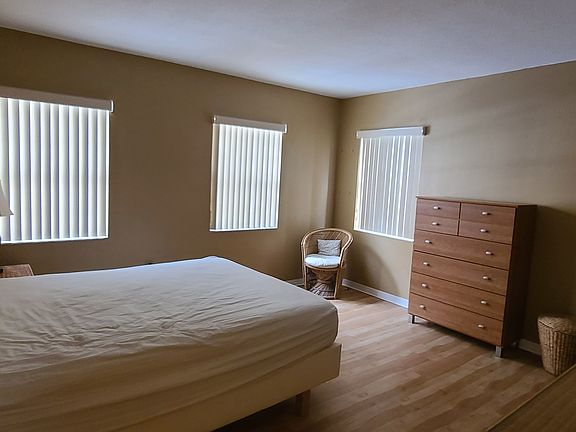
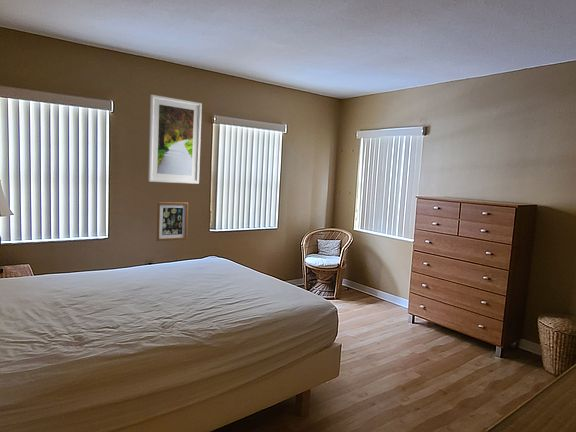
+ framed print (175, 141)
+ wall art (172, 221)
